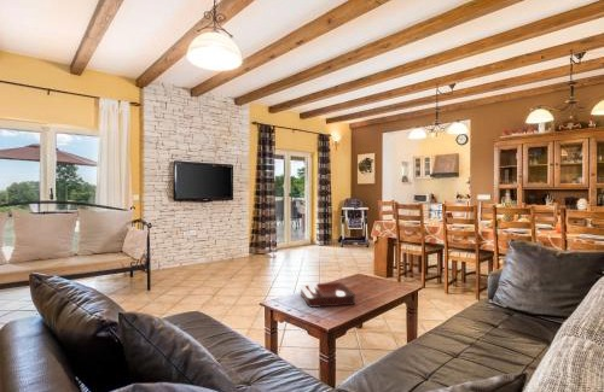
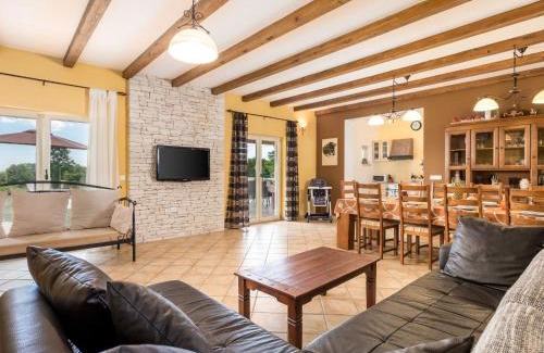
- decorative tray (326, 293)
